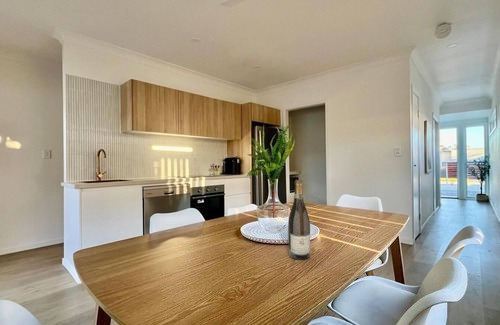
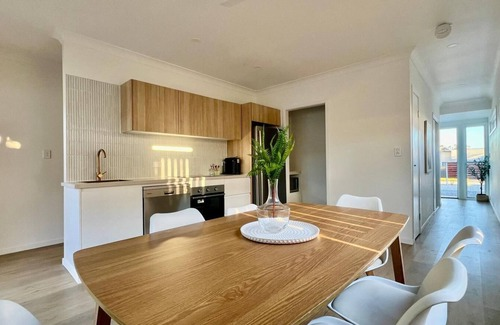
- wine bottle (298, 218)
